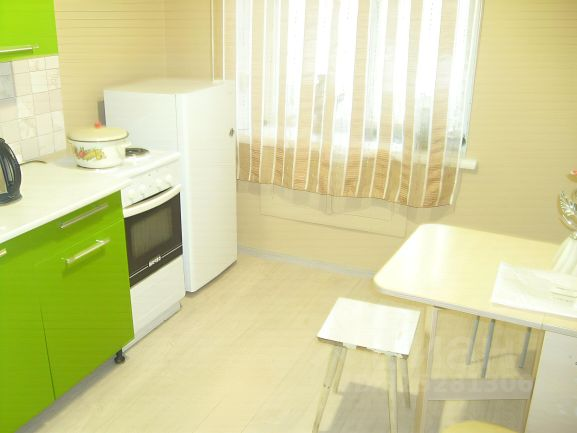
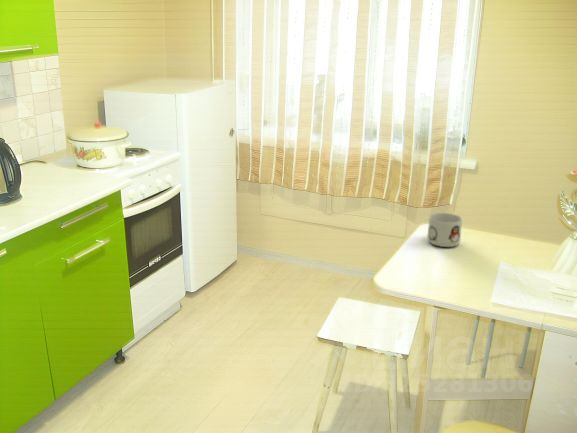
+ mug (446, 228)
